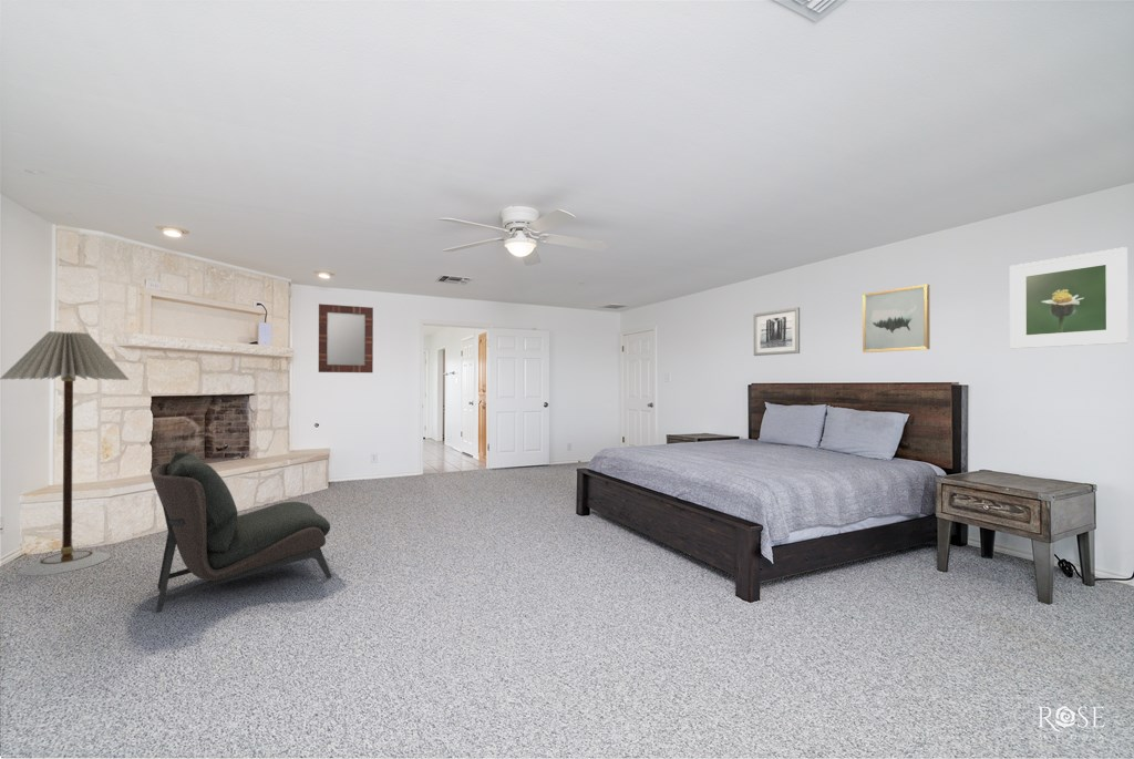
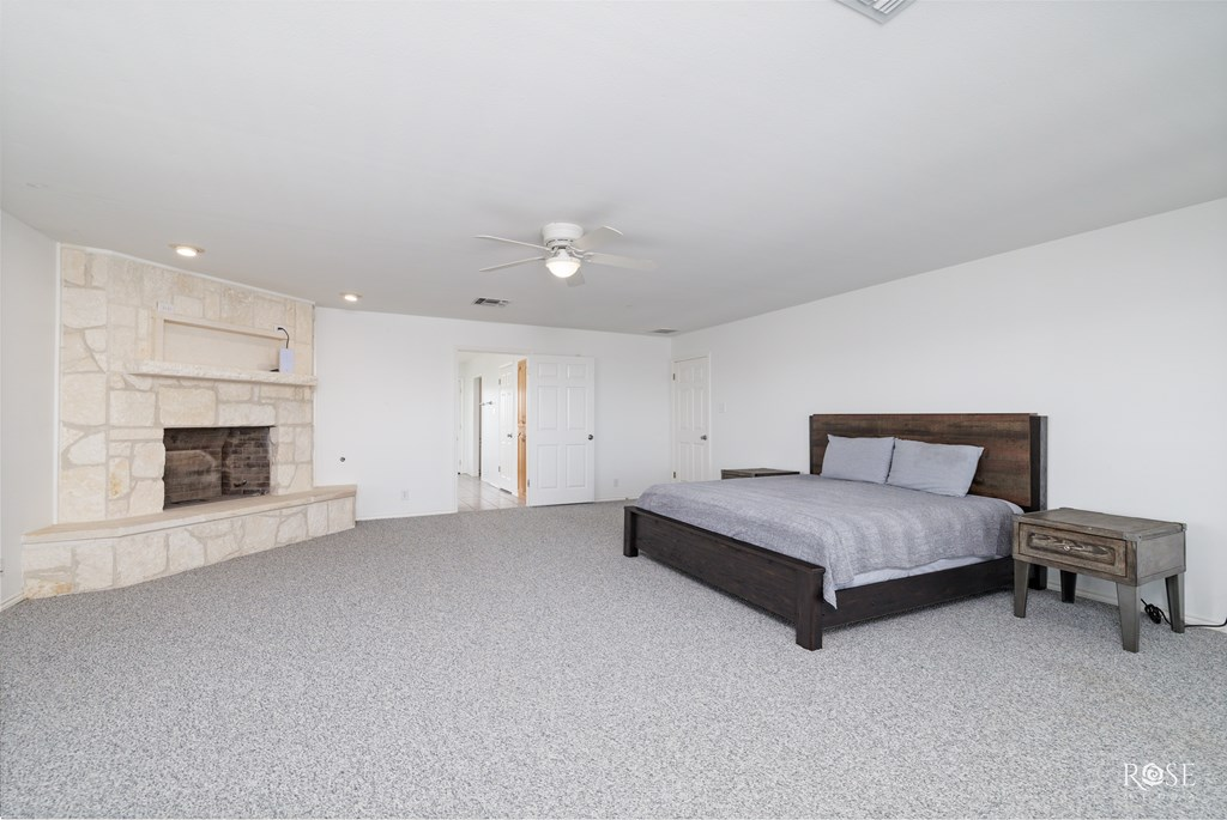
- wall art (894, 320)
- wall art (775, 332)
- floor lamp (68, 448)
- home mirror (346, 339)
- armless chair (244, 516)
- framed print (1064, 301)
